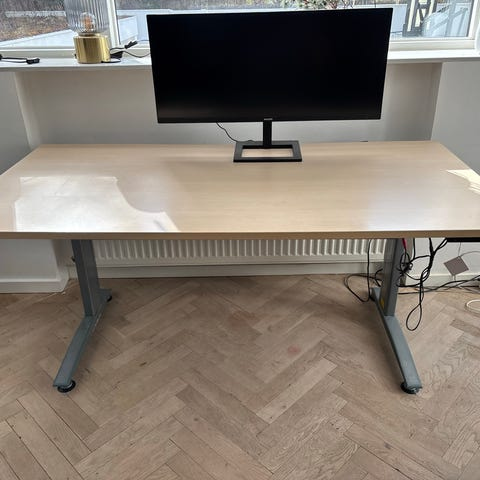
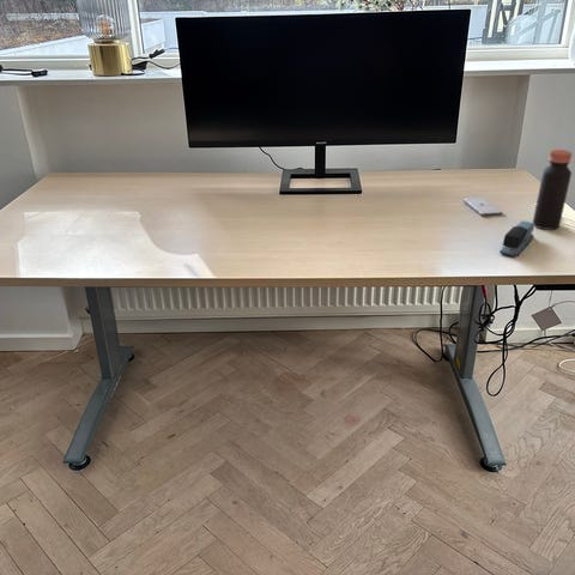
+ smartphone (482, 206)
+ bottle (552, 189)
+ stapler (519, 236)
